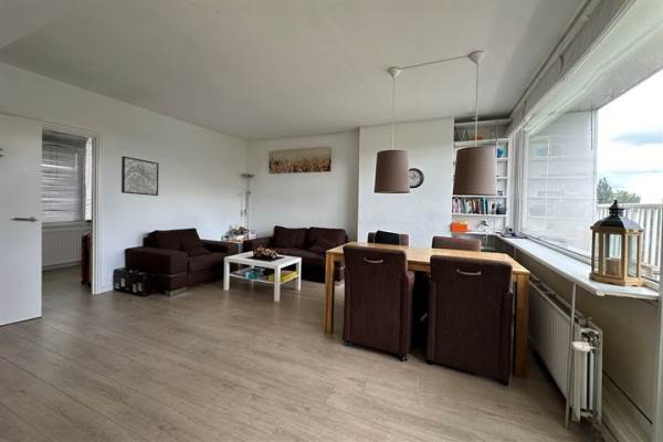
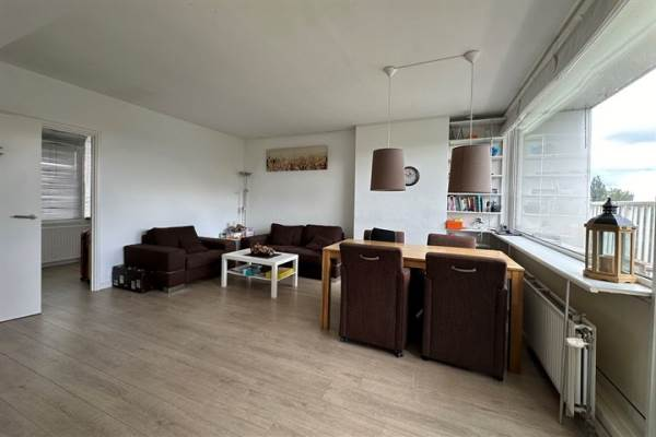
- wall art (140, 177)
